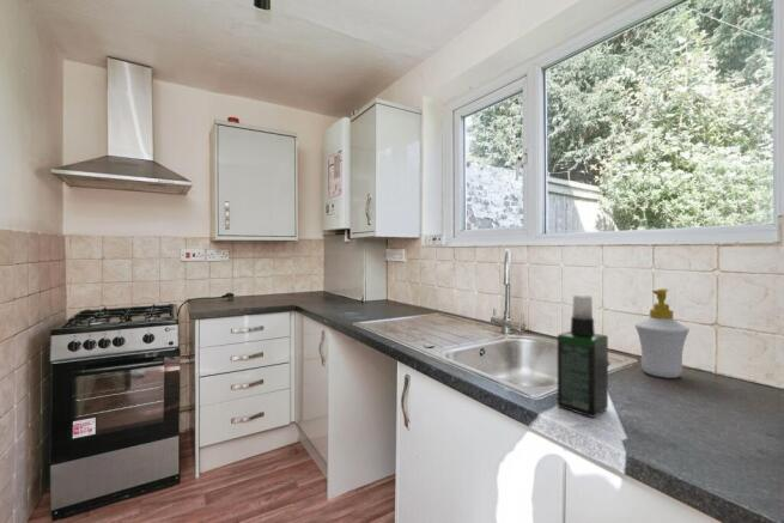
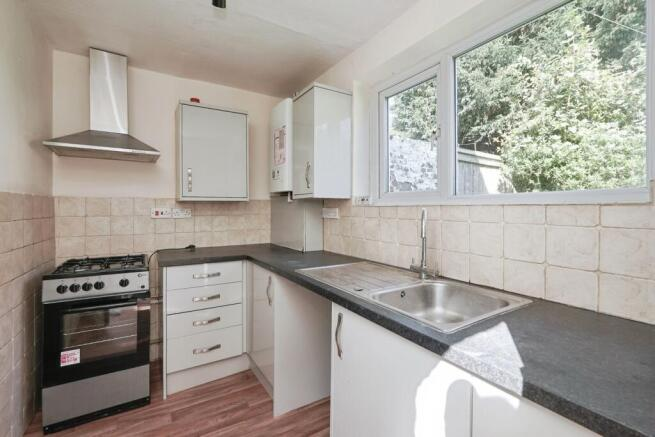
- spray bottle (582, 352)
- soap bottle (661, 332)
